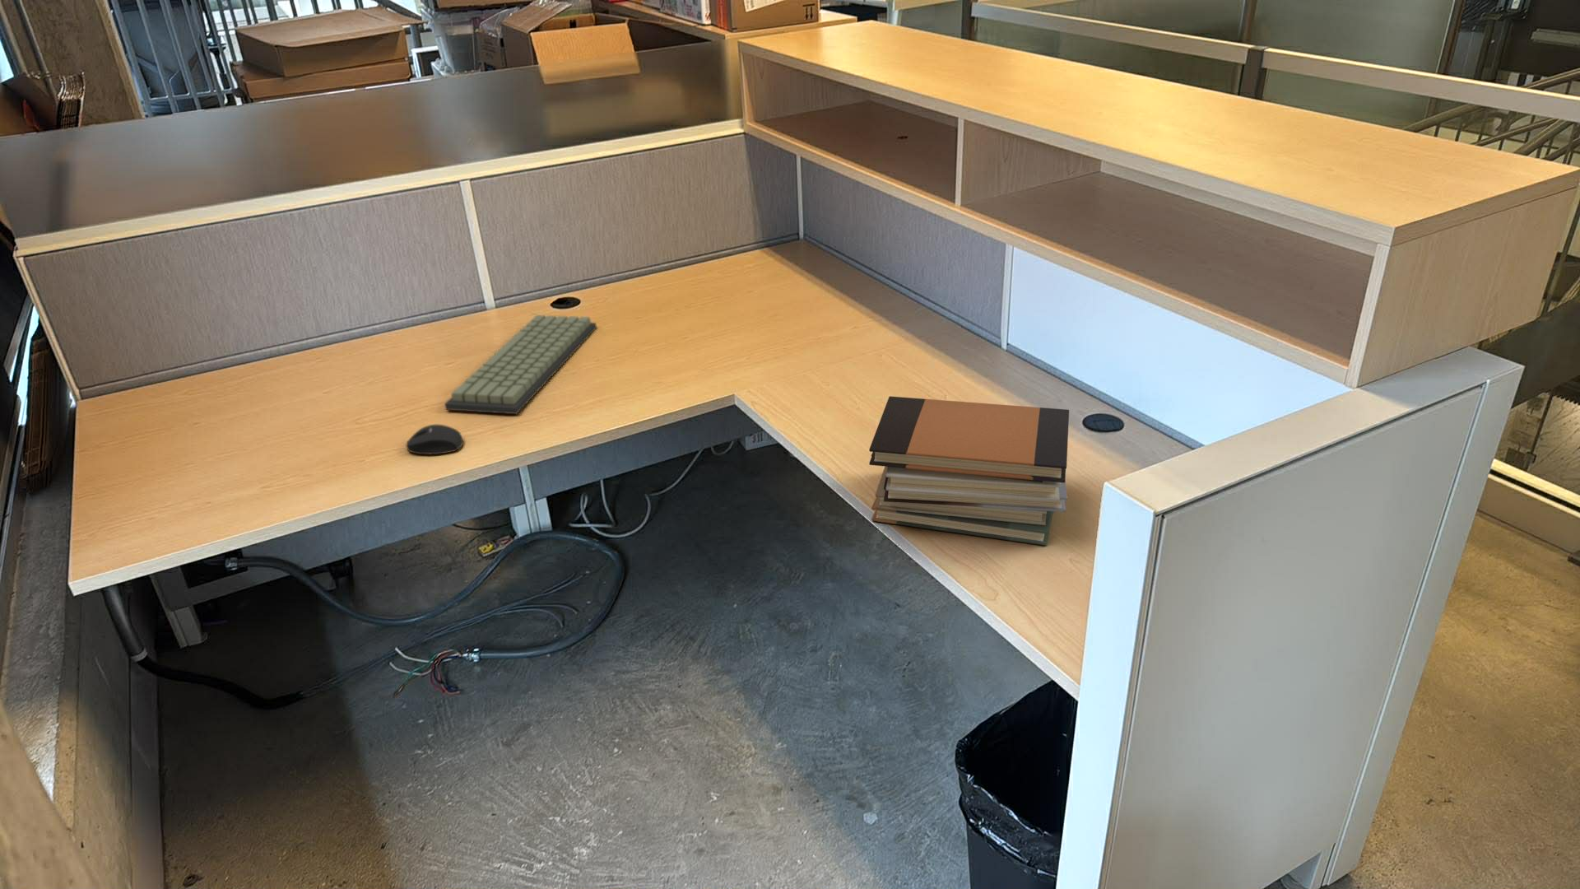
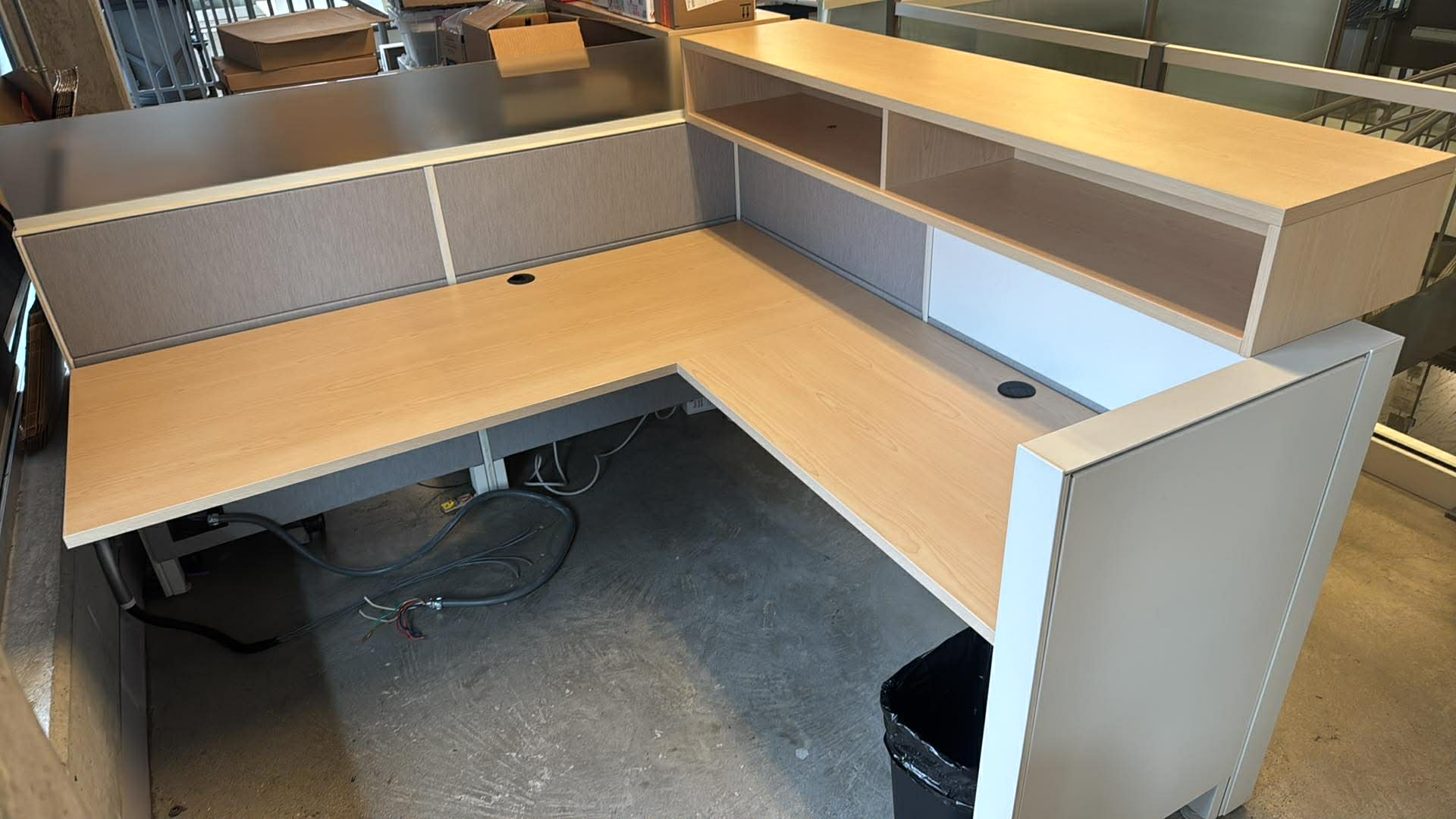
- mouse (434, 437)
- keyboard (525, 359)
- book stack (970, 468)
